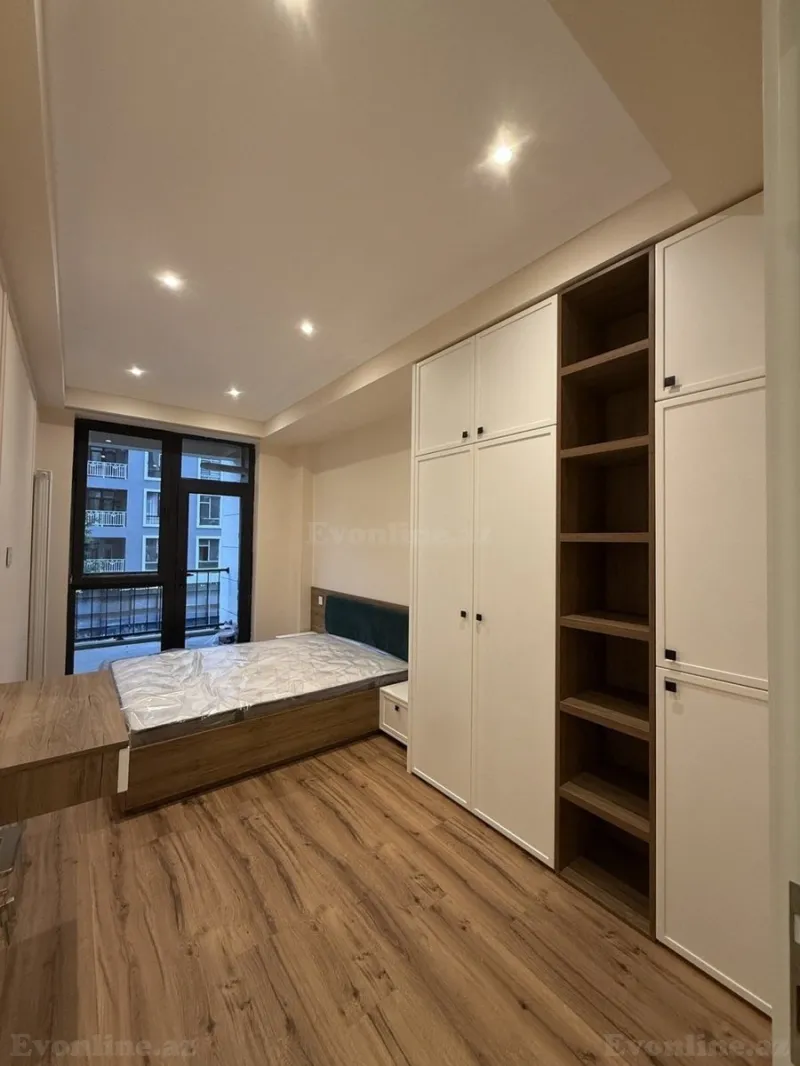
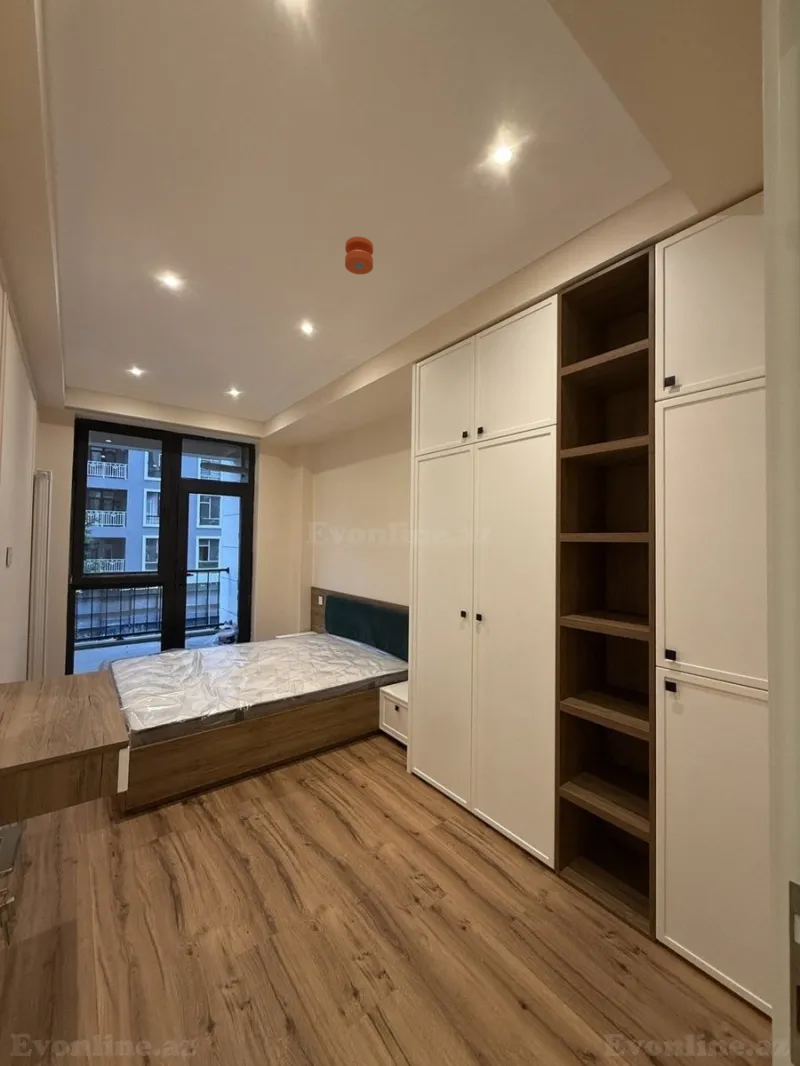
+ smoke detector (359, 256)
